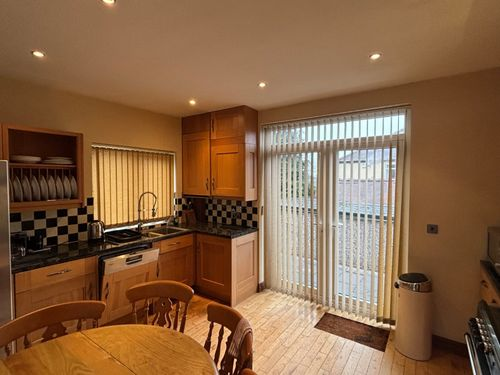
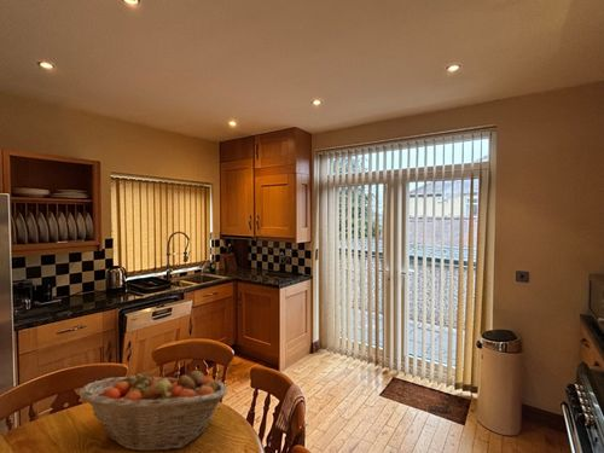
+ fruit basket (157, 399)
